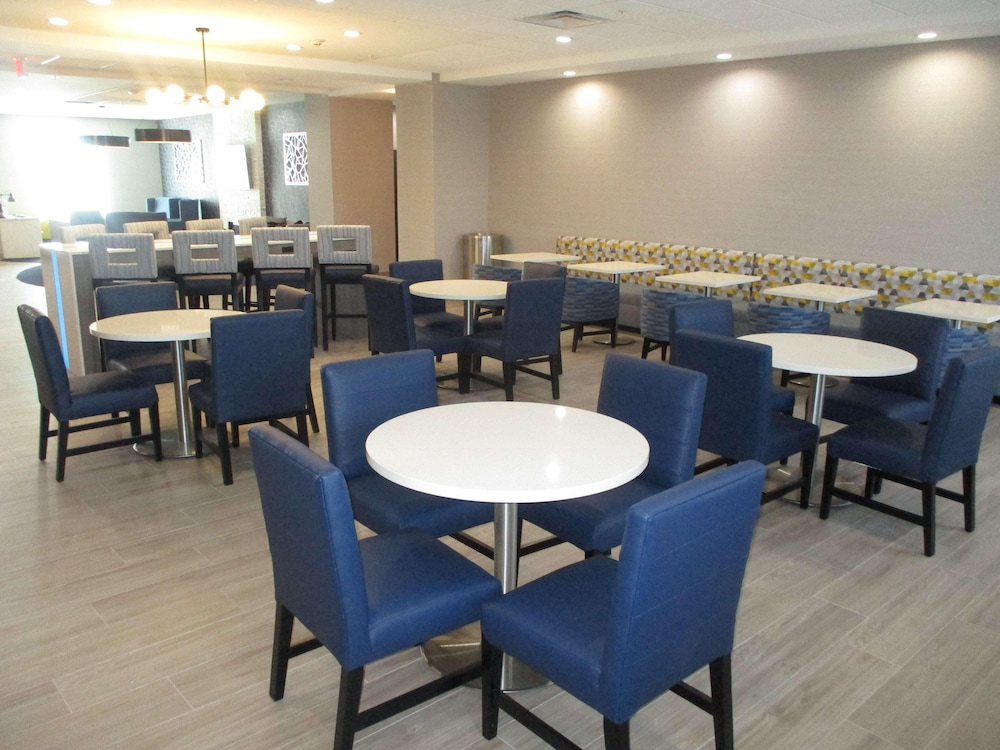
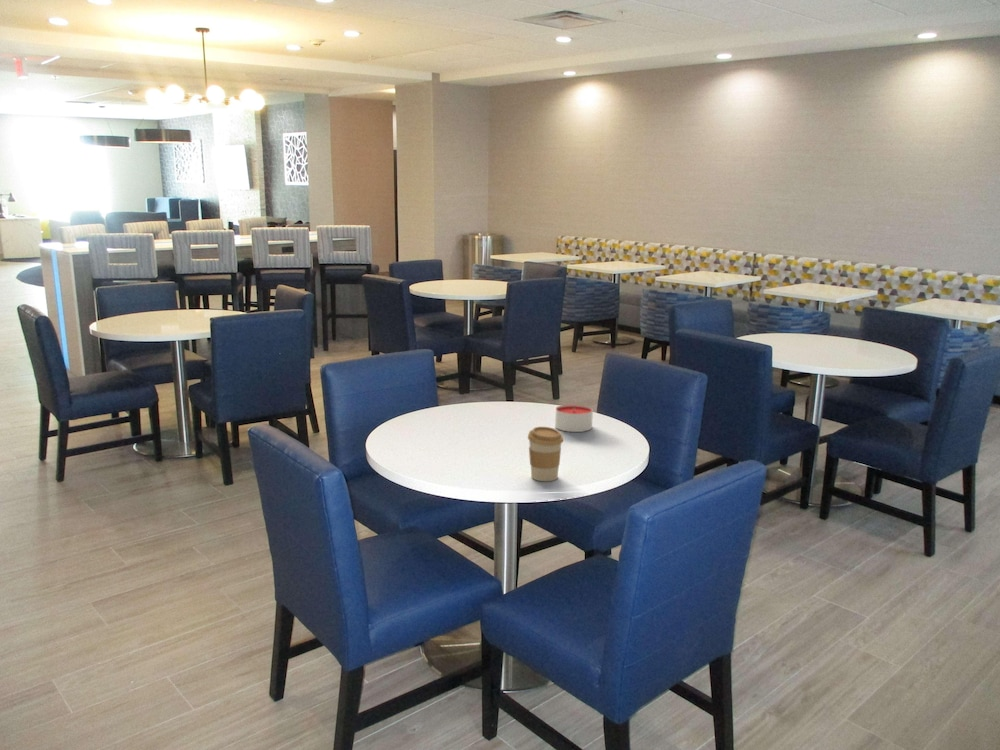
+ candle (573, 417)
+ coffee cup (545, 453)
